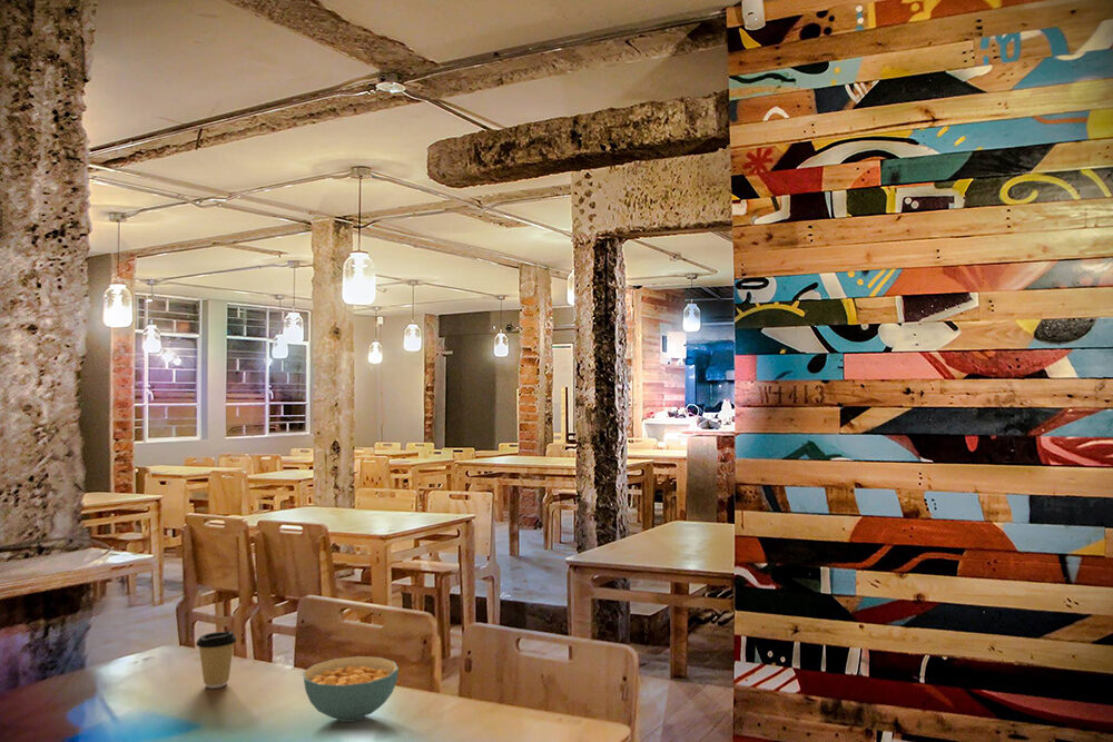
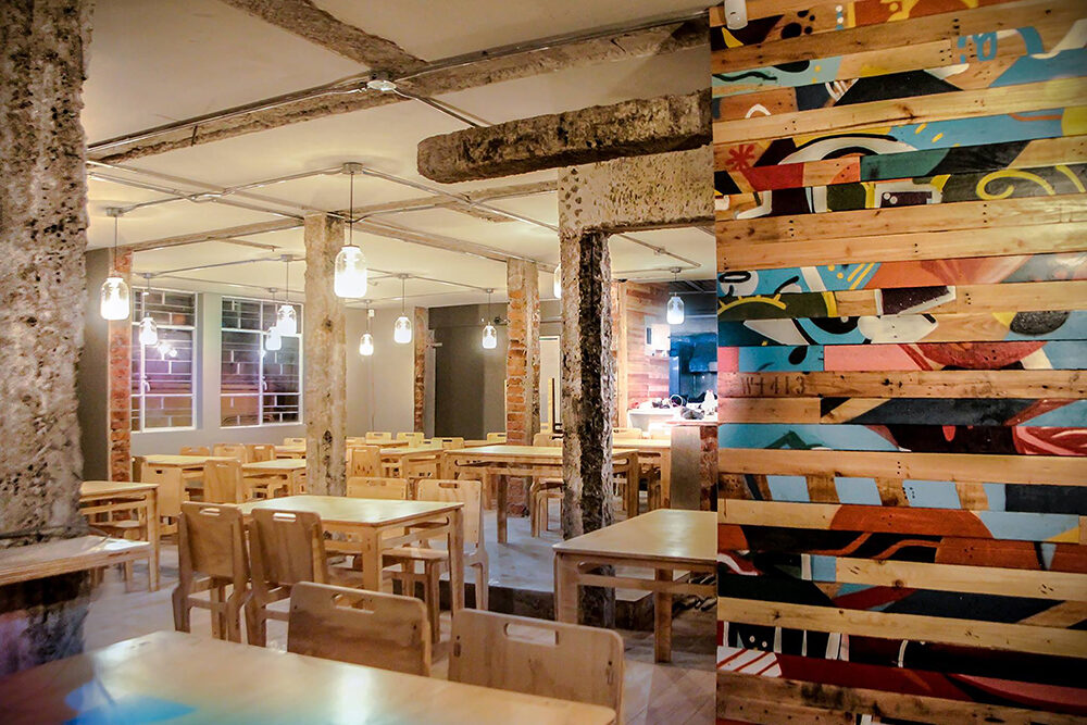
- cereal bowl (351, 693)
- coffee cup (216, 659)
